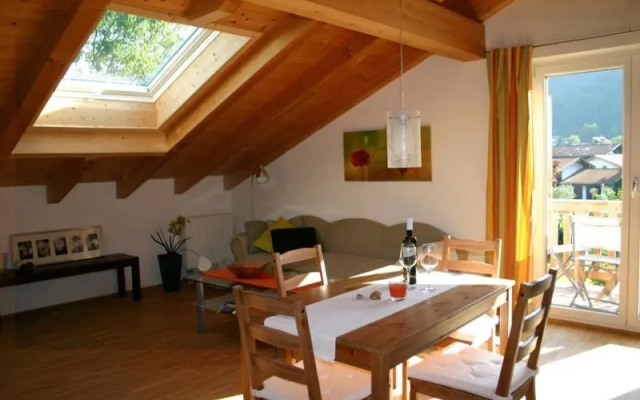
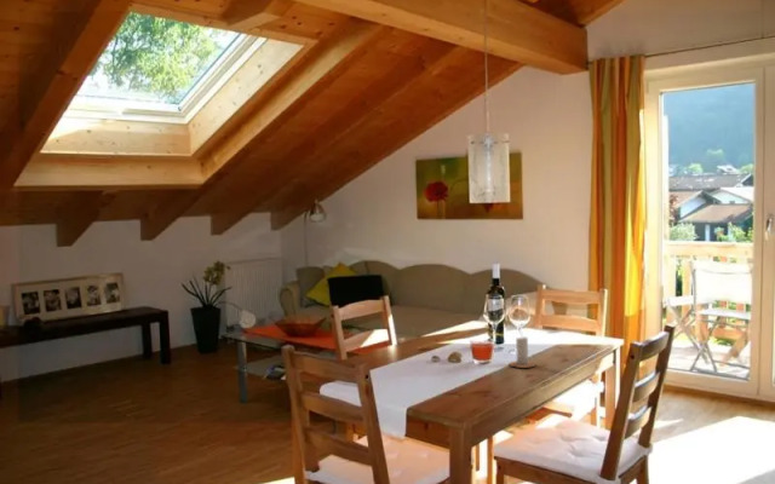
+ candle (522, 345)
